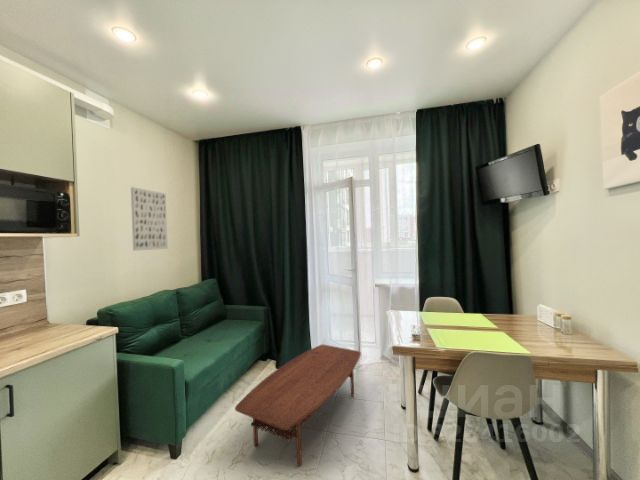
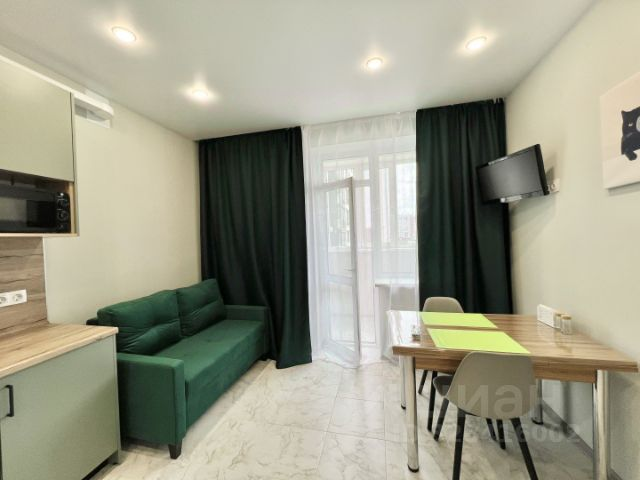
- coffee table (309, 395)
- wall art (150, 220)
